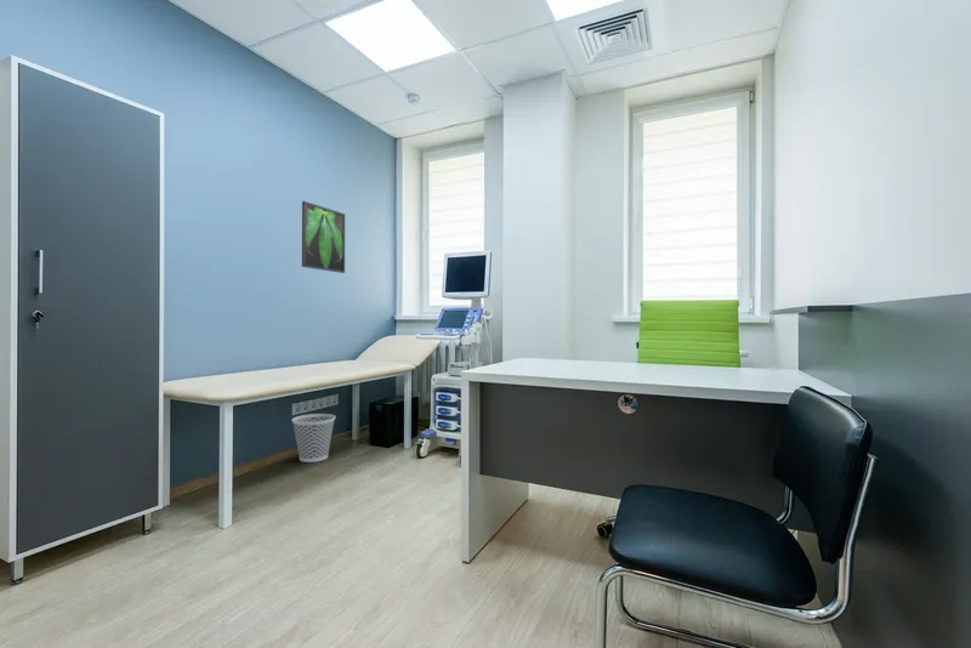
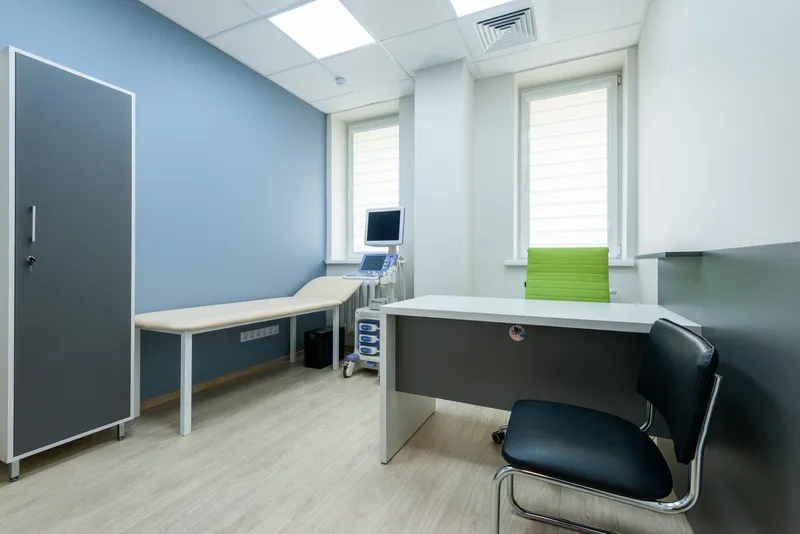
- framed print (324, 238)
- wastebasket (313, 437)
